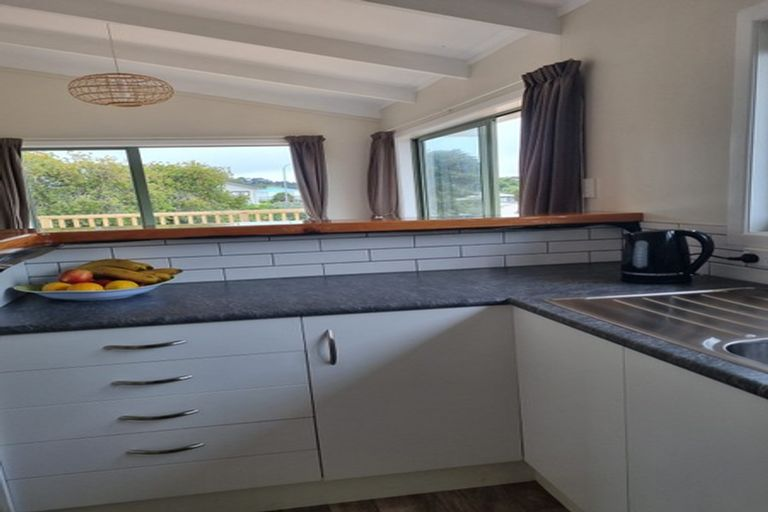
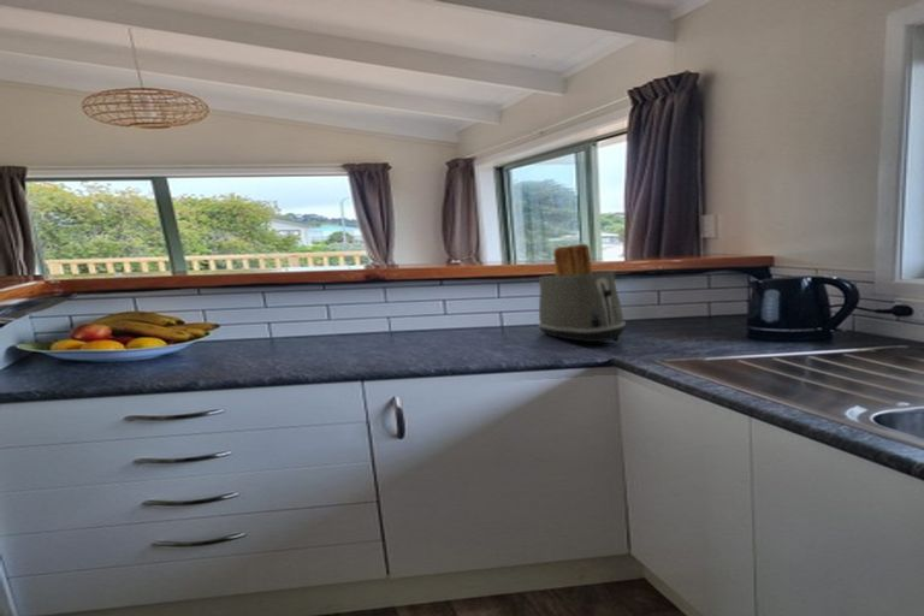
+ toaster (576, 291)
